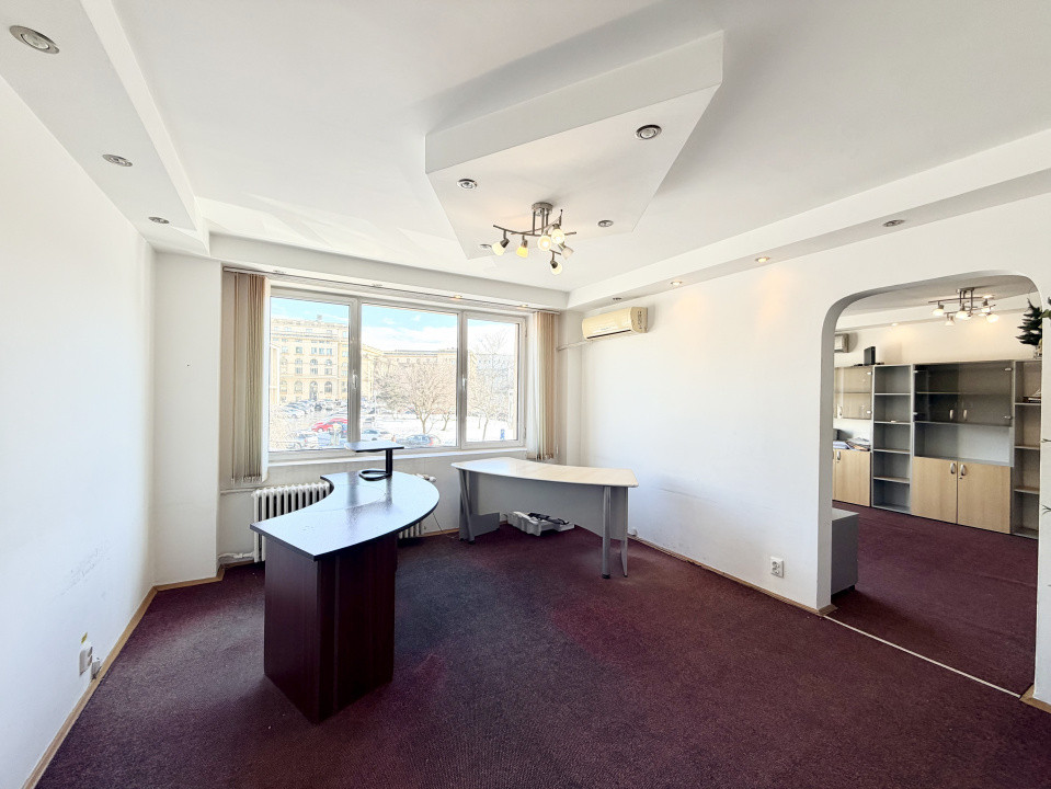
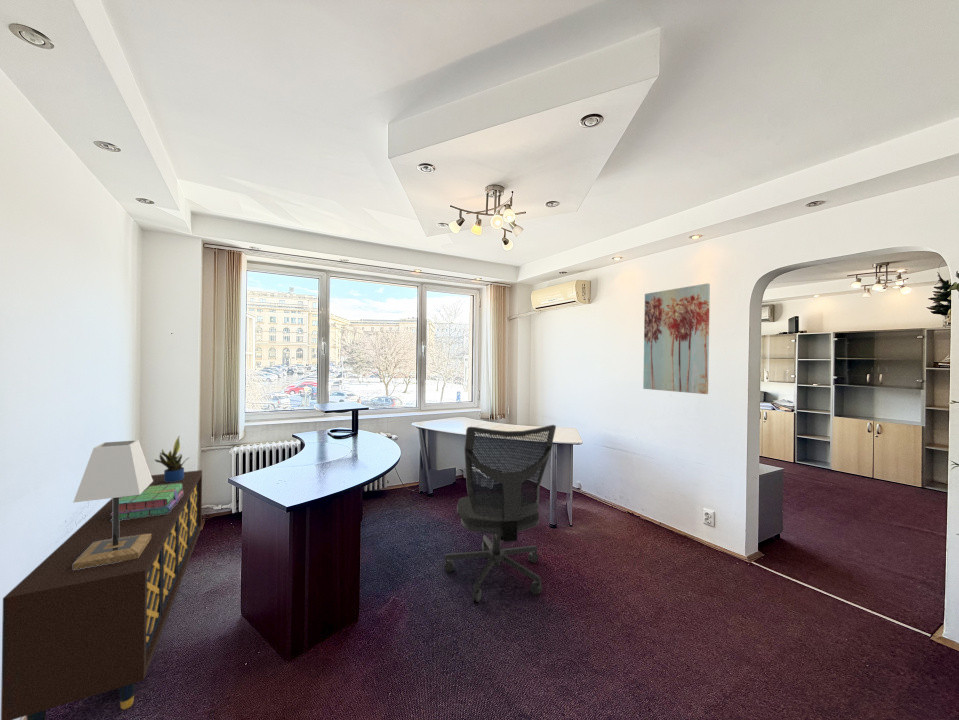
+ wall art (674, 340)
+ sideboard (138, 562)
+ office chair (497, 496)
+ stack of books (150, 499)
+ lamp (116, 497)
+ potted plant (172, 458)
